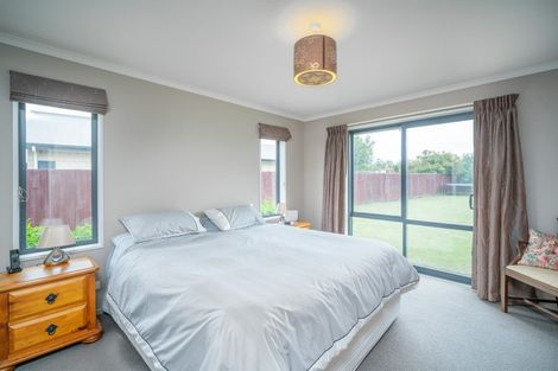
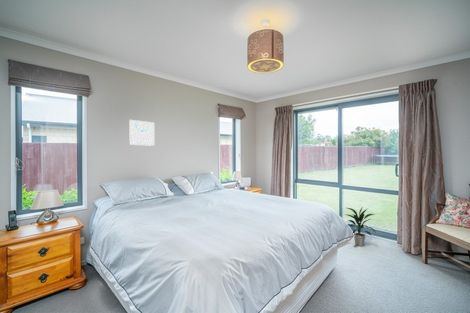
+ indoor plant (358, 225)
+ wall art (142, 133)
